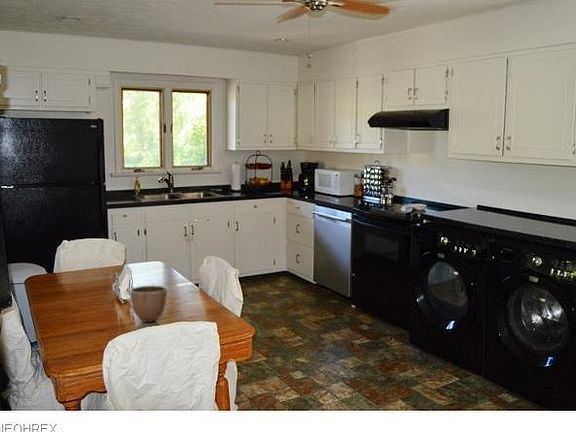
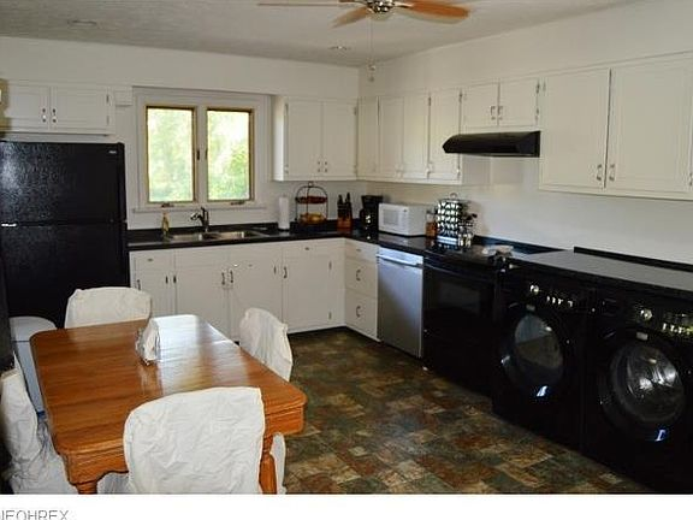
- decorative bowl (149, 304)
